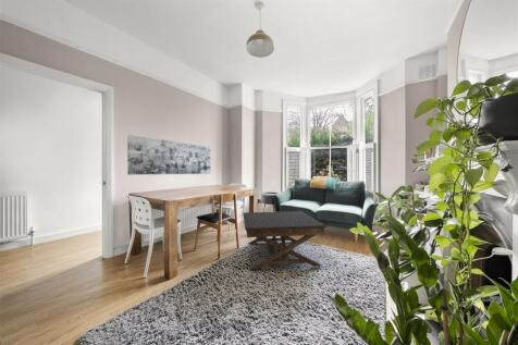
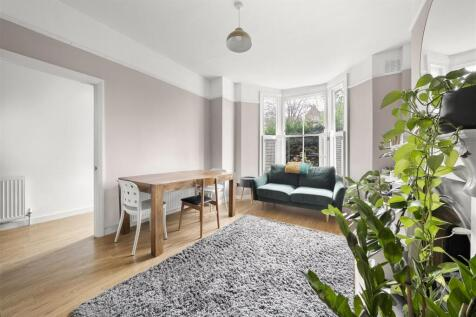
- coffee table (279, 235)
- wall art (176, 158)
